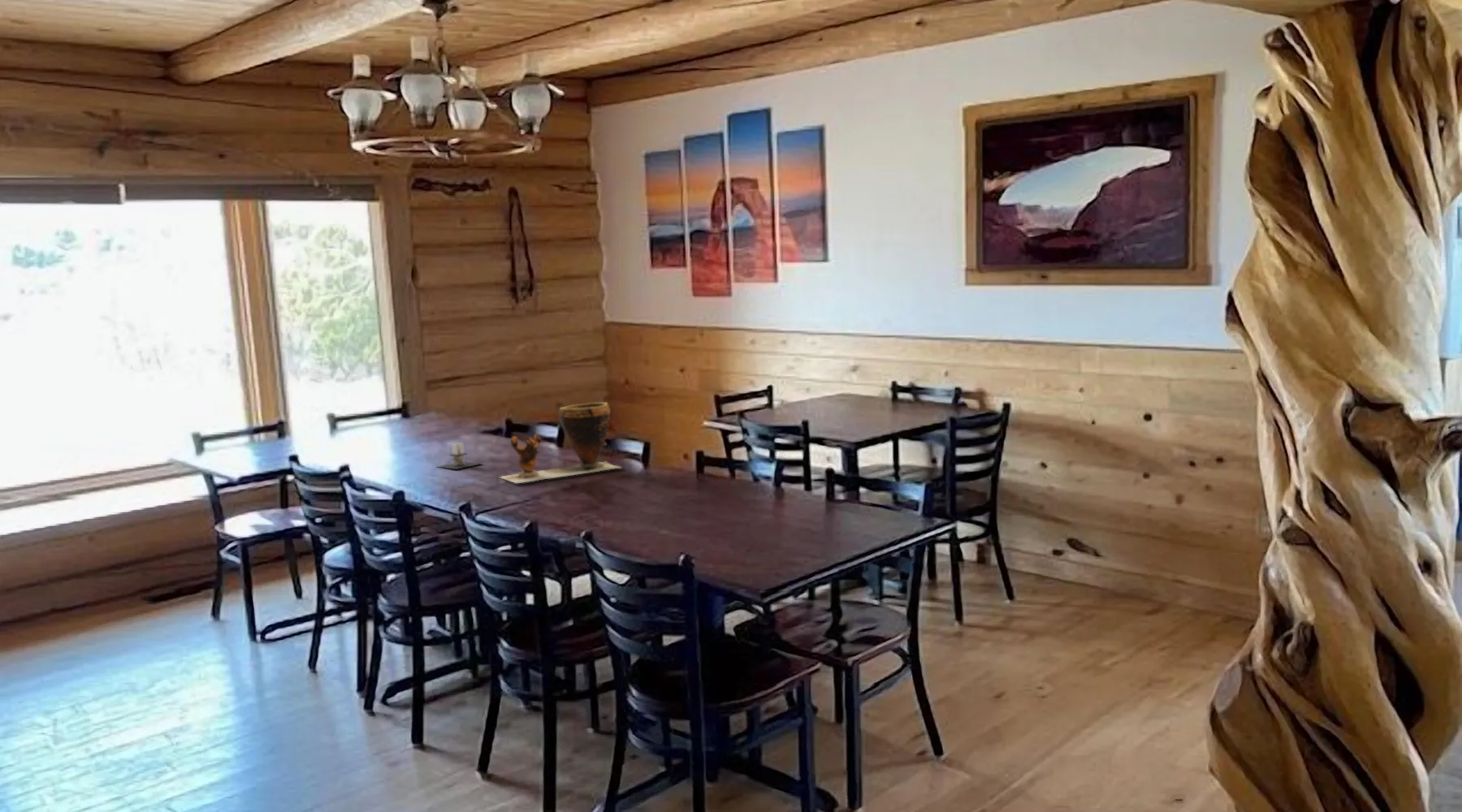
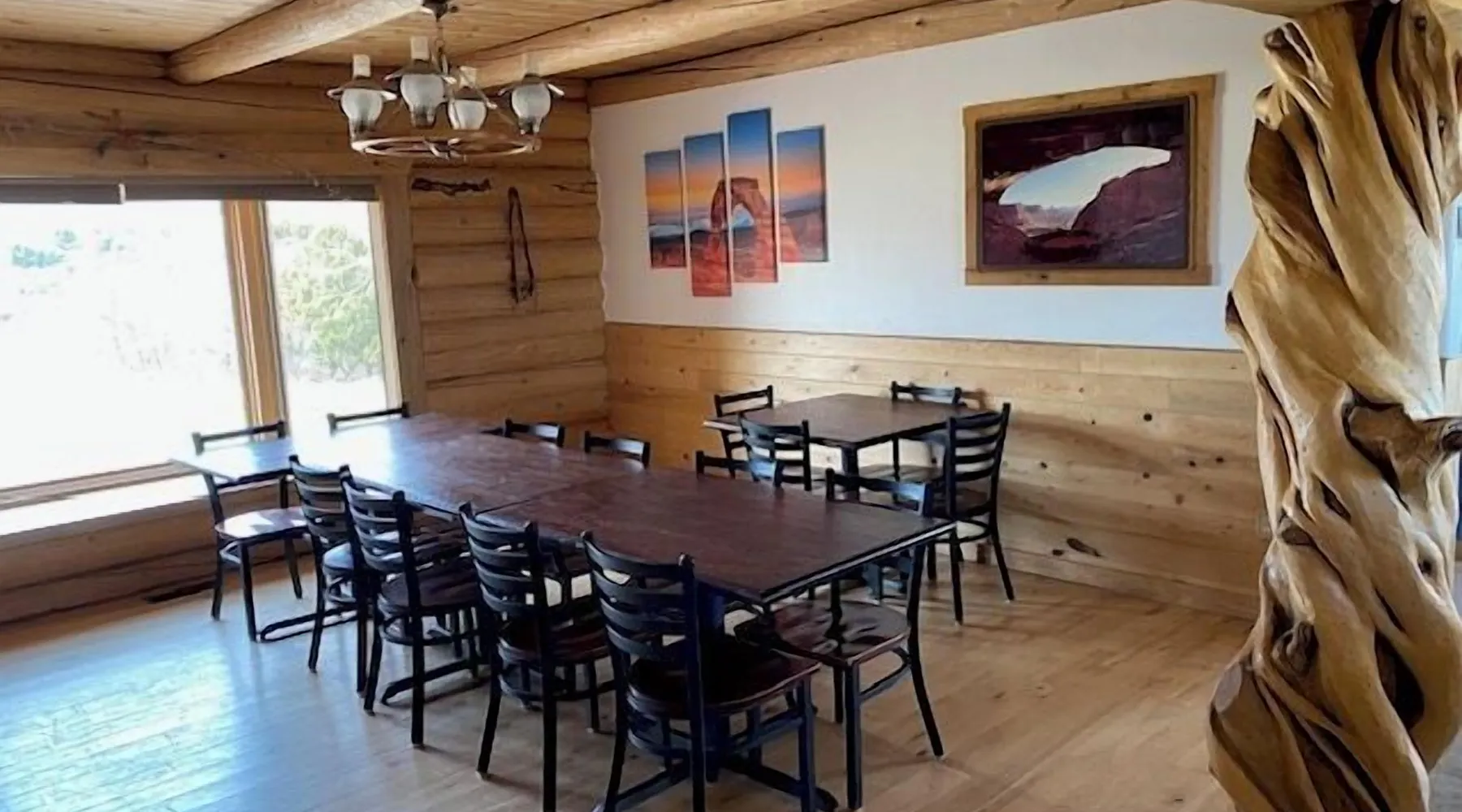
- architectural model (458, 454)
- clay pot (566, 436)
